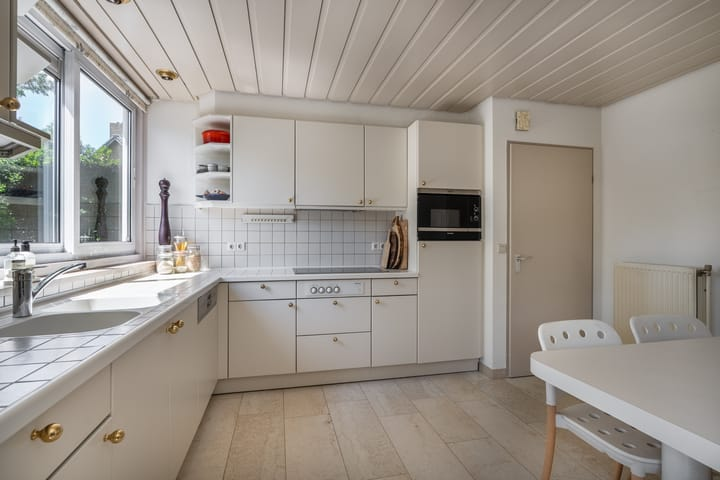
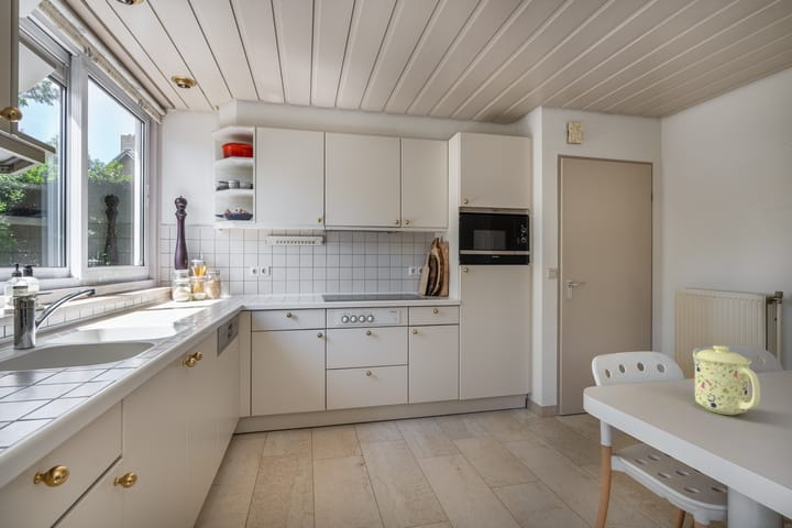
+ mug (724, 380)
